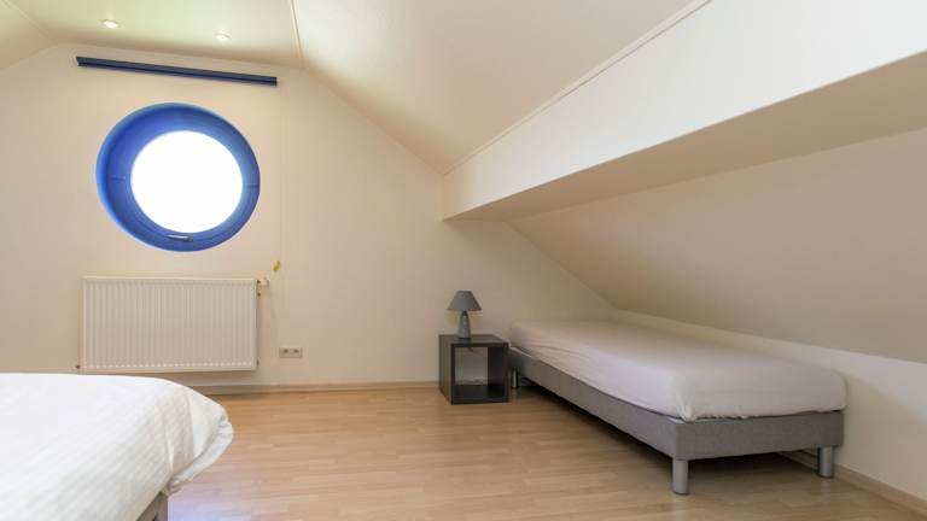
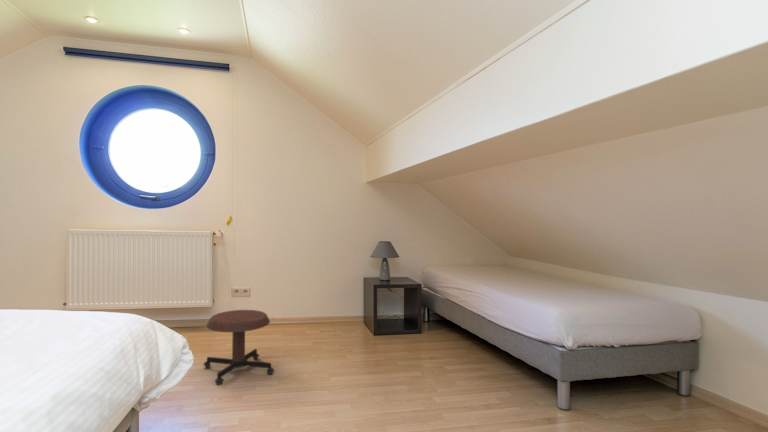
+ stool (238, 342)
